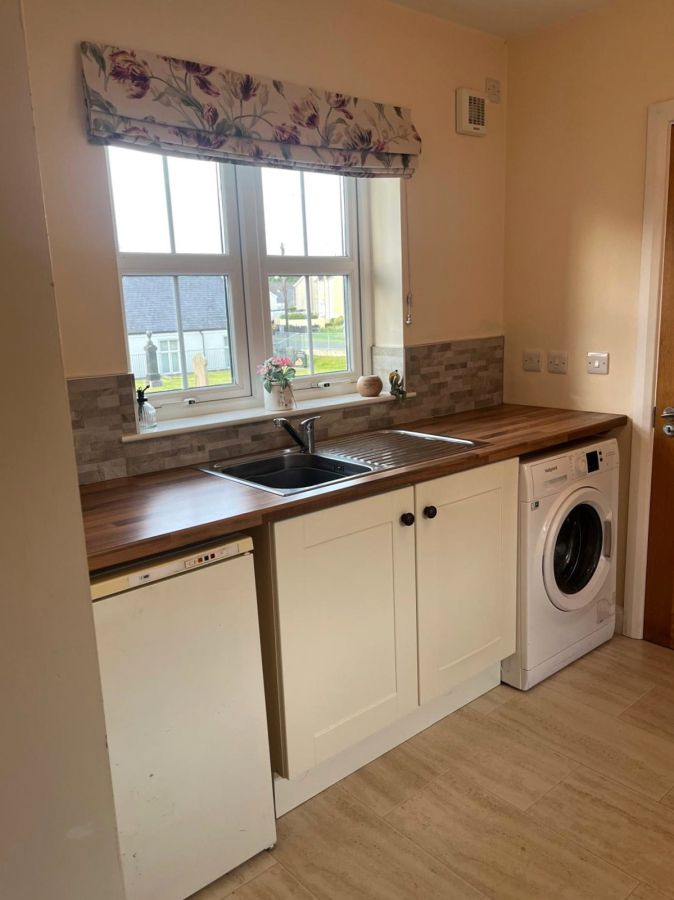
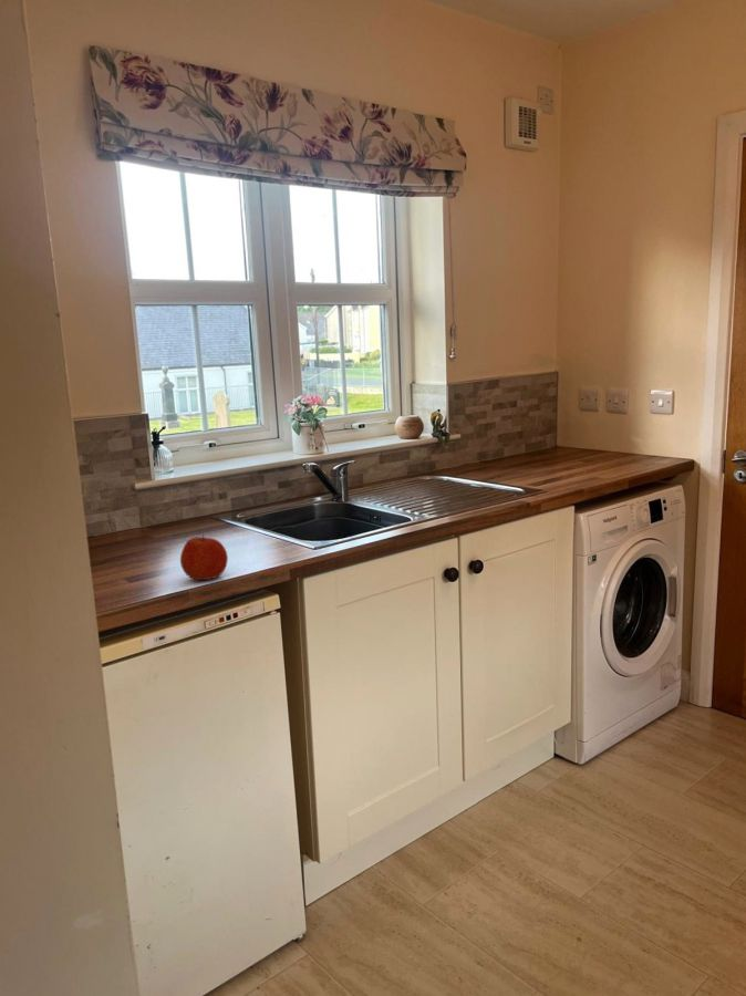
+ apple (204, 554)
